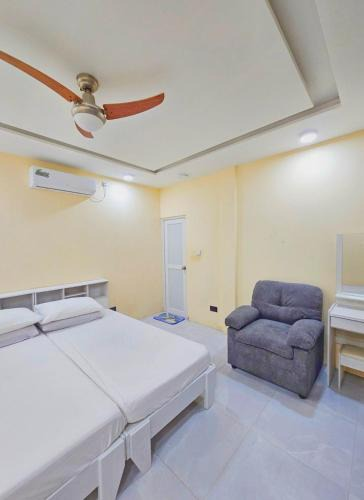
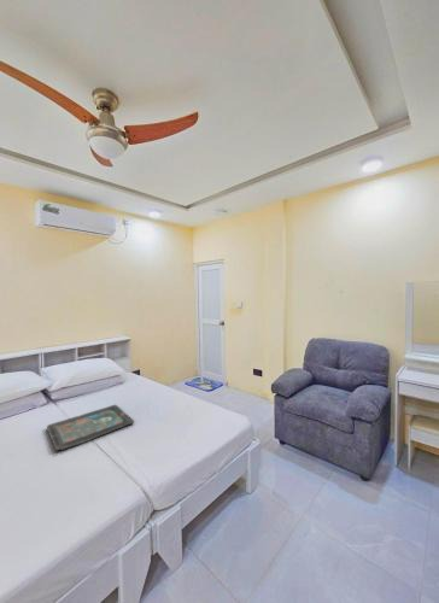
+ decorative tray (90, 423)
